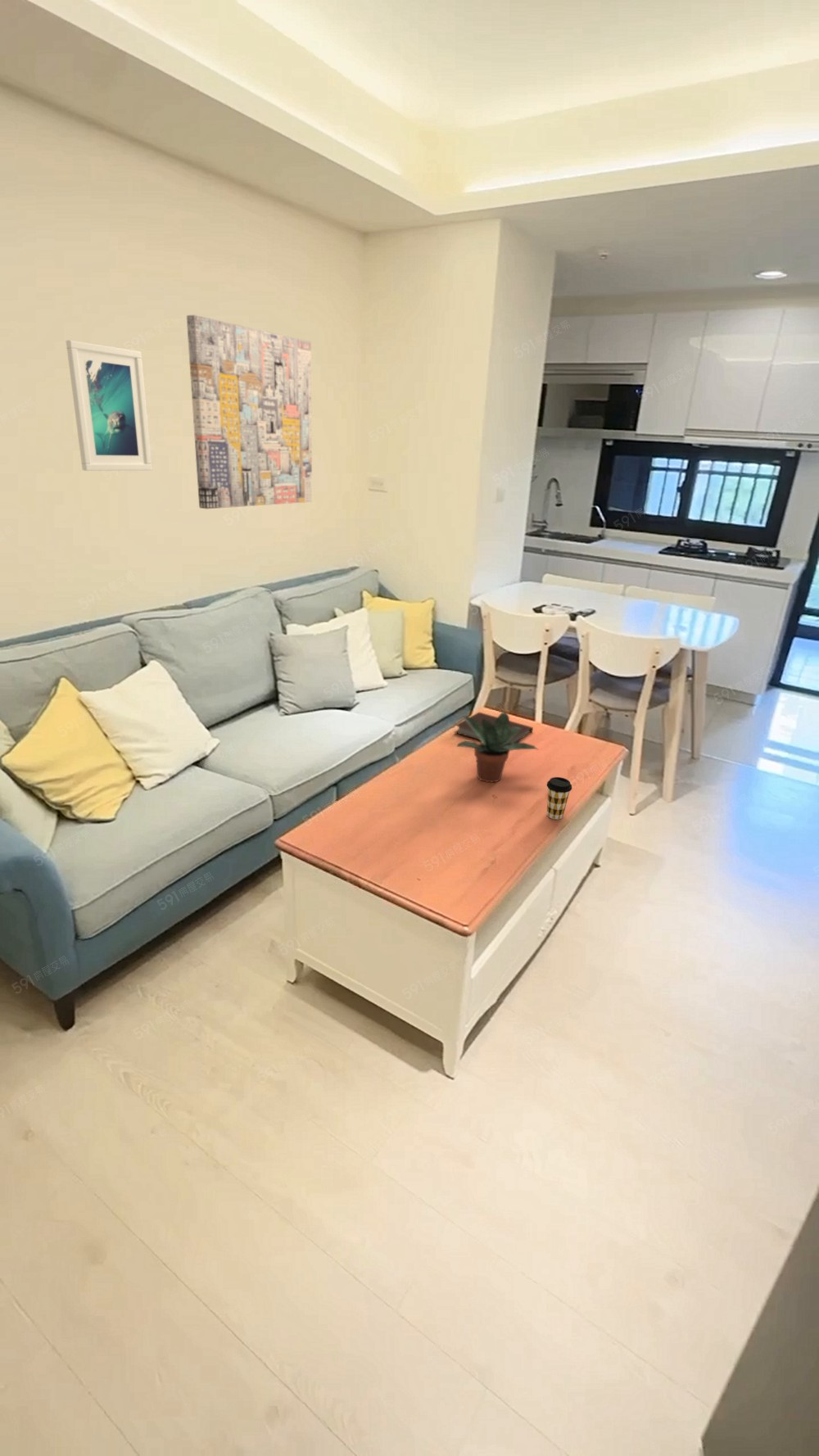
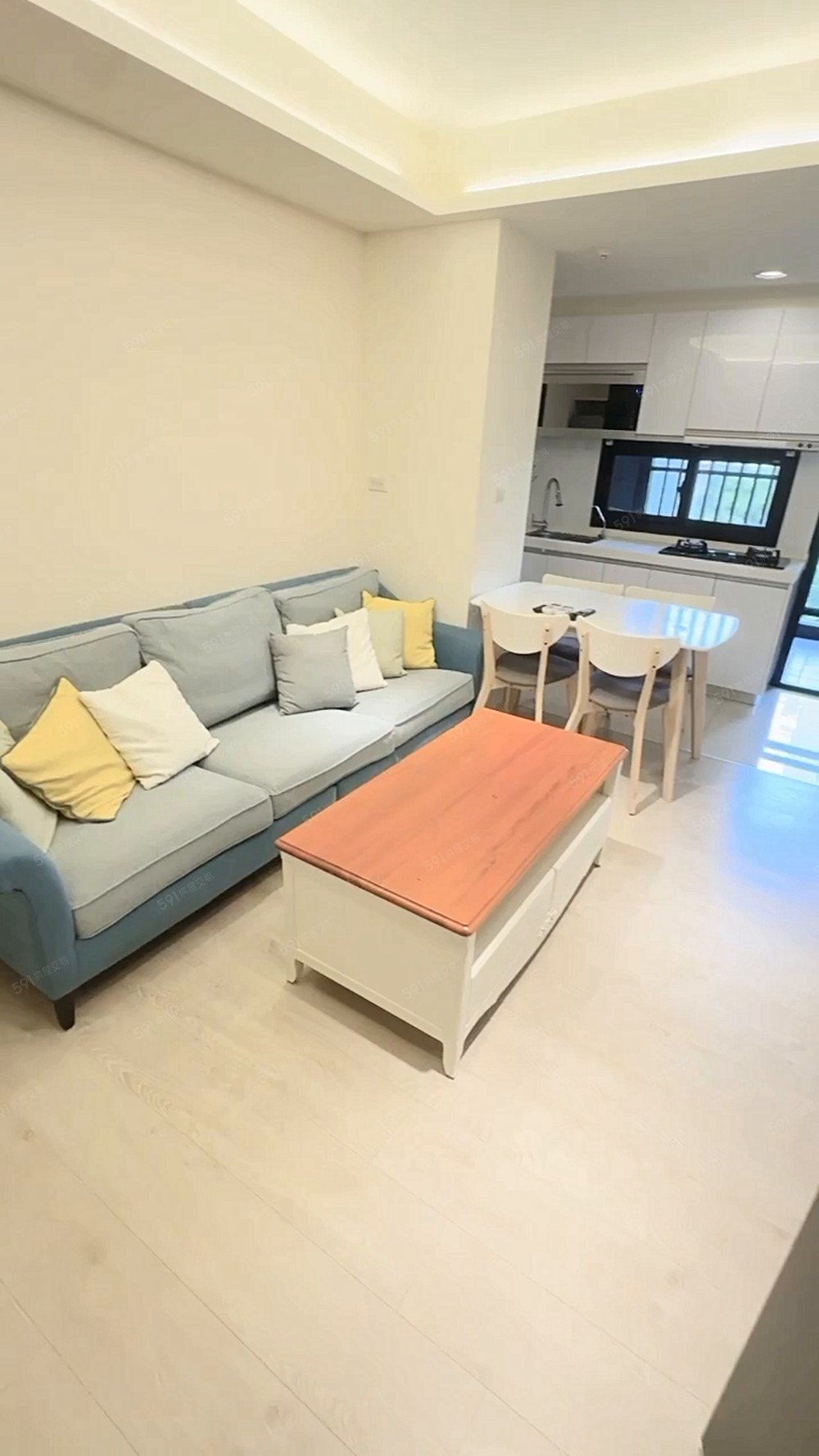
- wall art (257, 421)
- notebook (493, 724)
- potted plant (493, 745)
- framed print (112, 409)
- coffee cup (557, 798)
